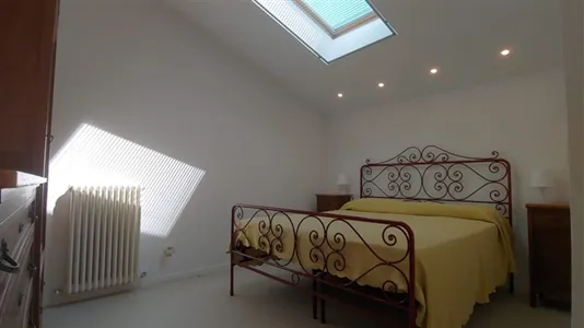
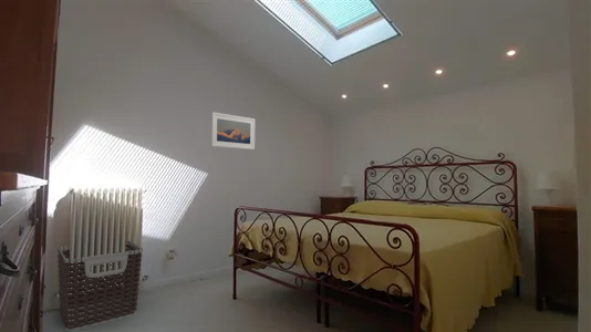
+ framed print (234, 132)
+ clothes hamper (98, 280)
